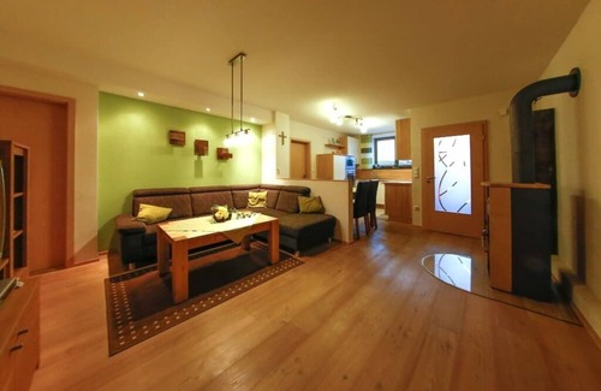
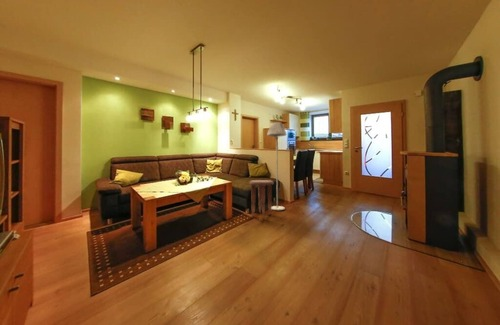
+ floor lamp (276, 165)
+ side table (261, 197)
